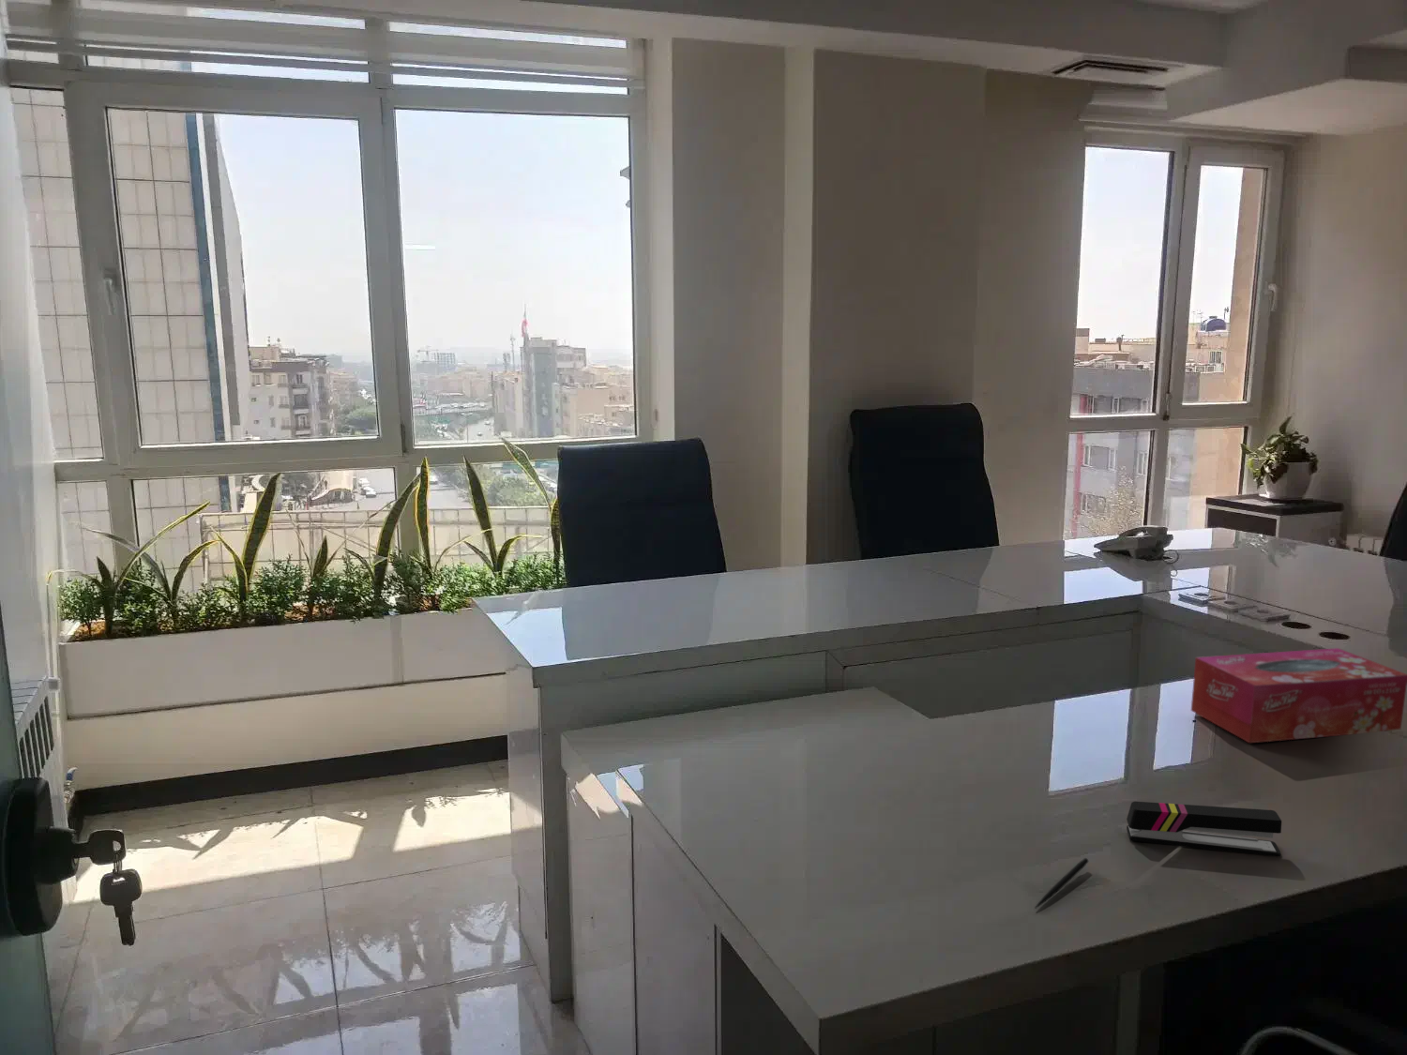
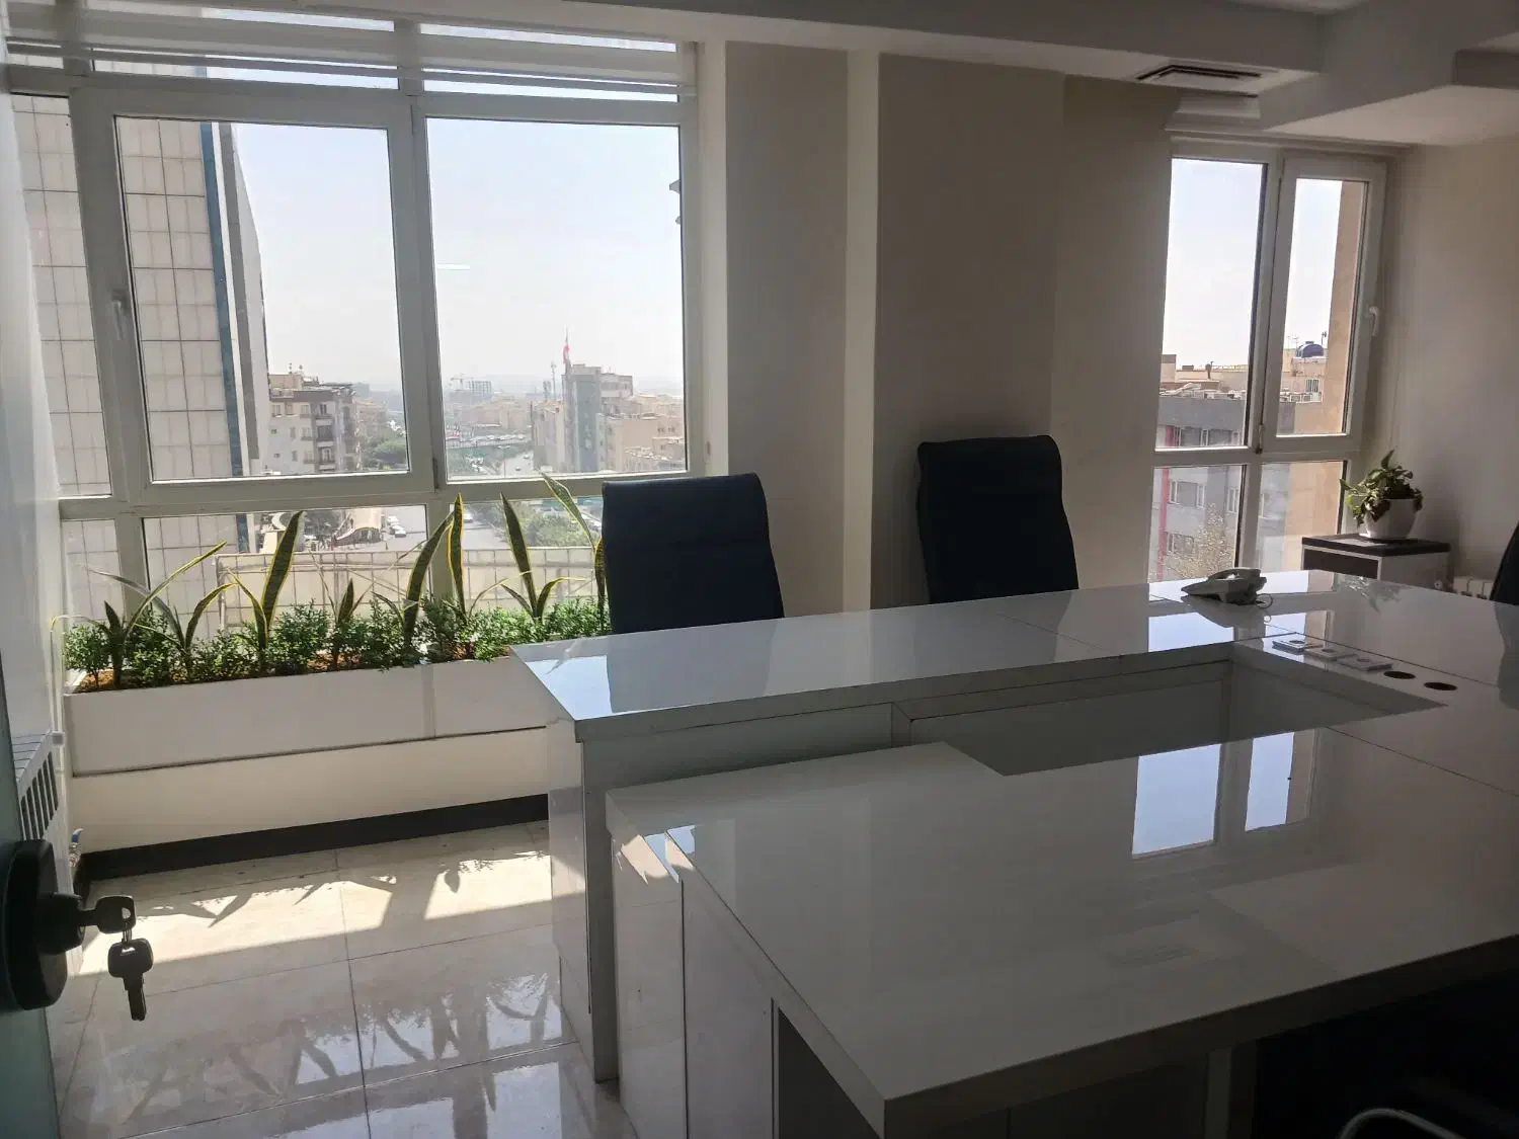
- stapler (1202, 824)
- tissue box (1295, 693)
- pen (1060, 881)
